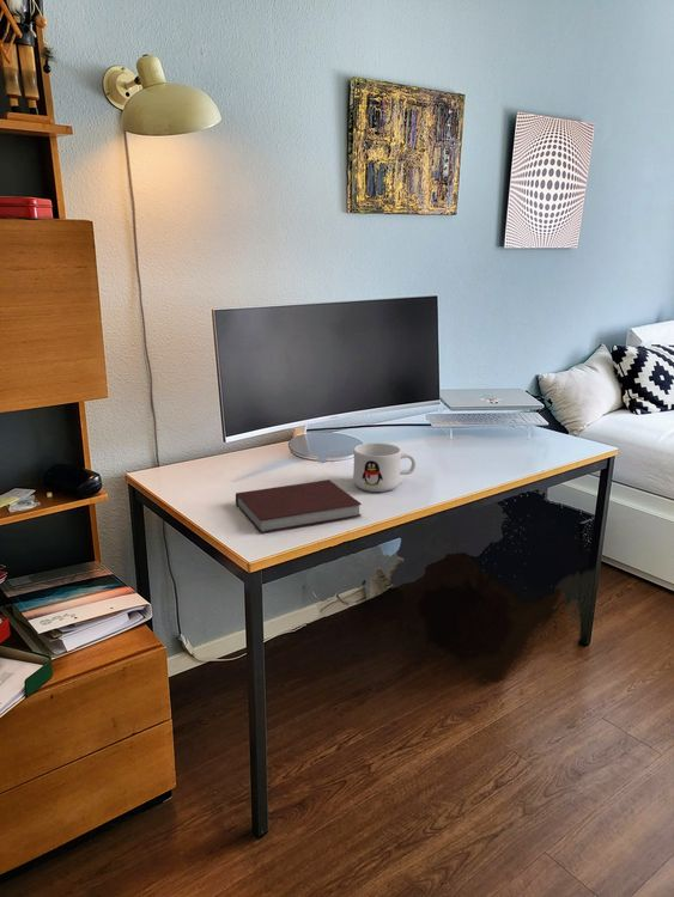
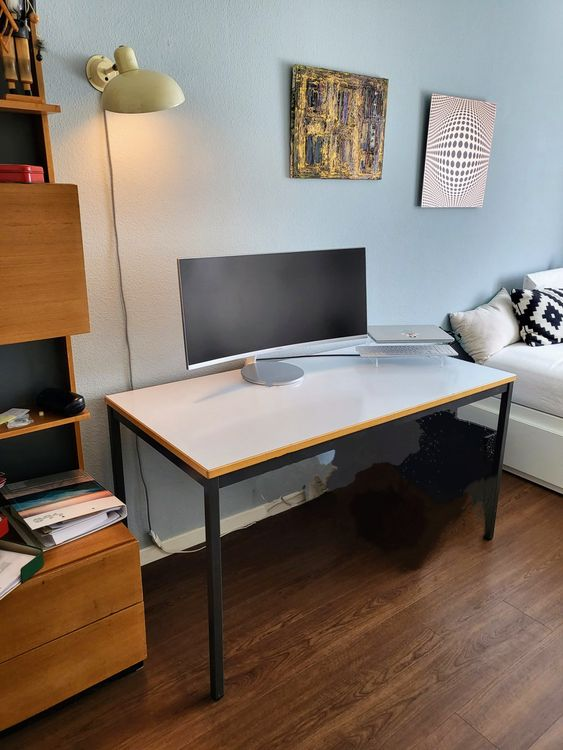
- mug (384, 466)
- notebook (297, 504)
